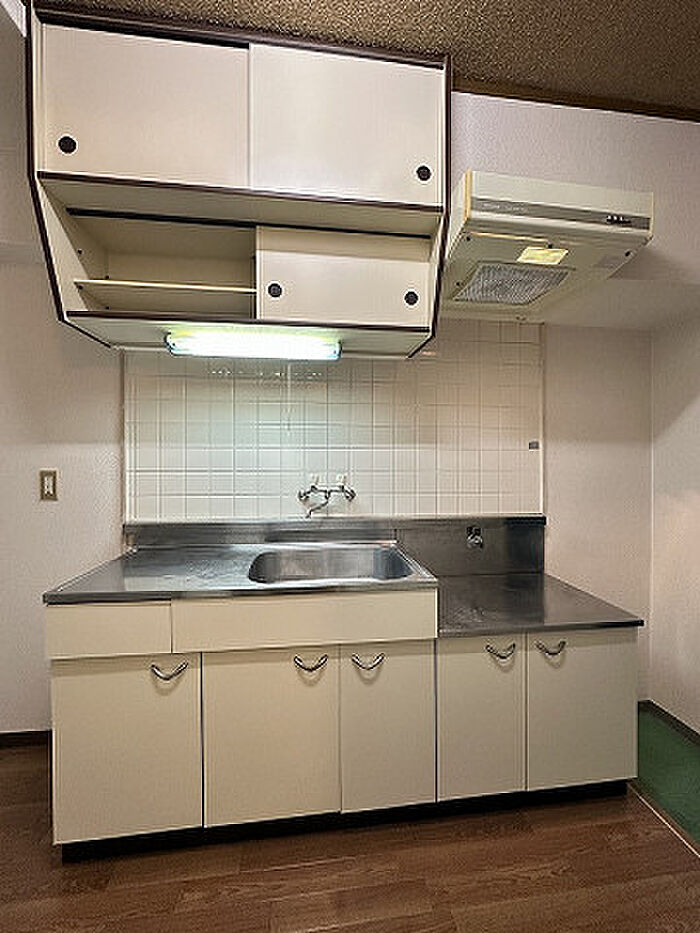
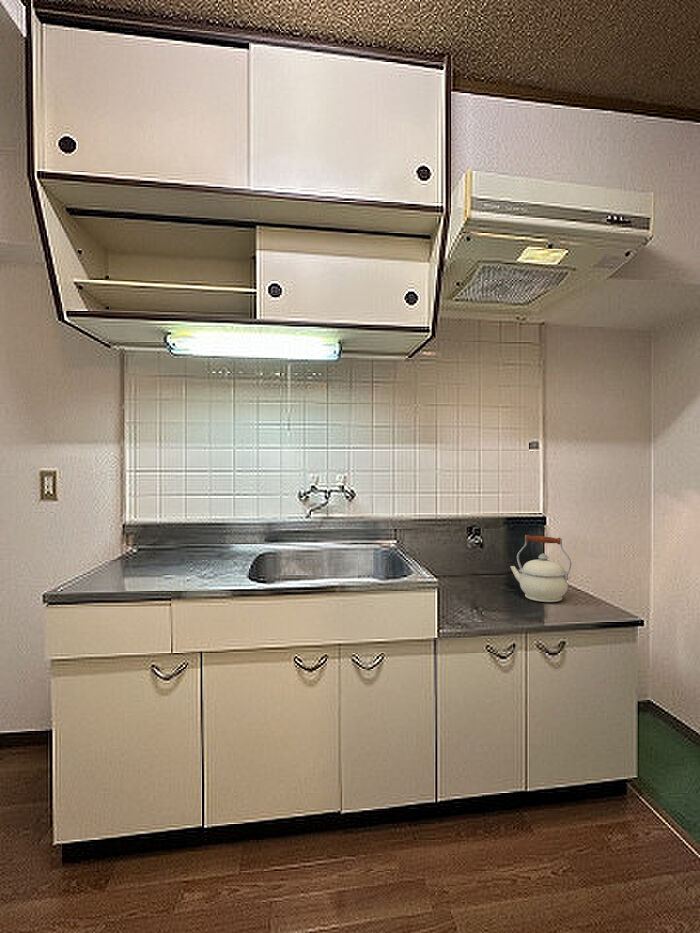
+ kettle (539, 566)
